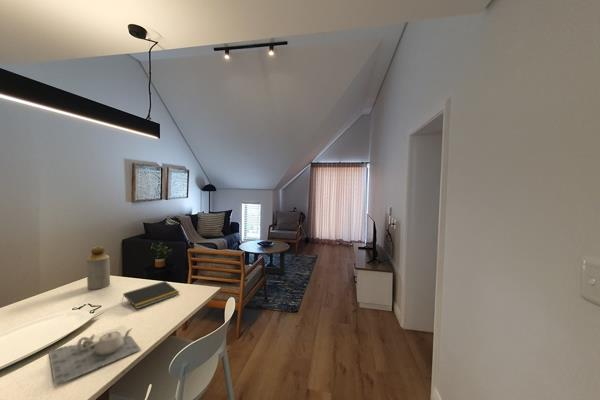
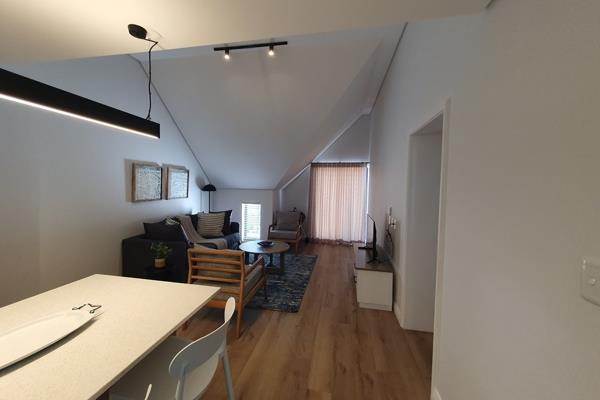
- teapot (95, 342)
- bottle (98, 266)
- notepad (152, 293)
